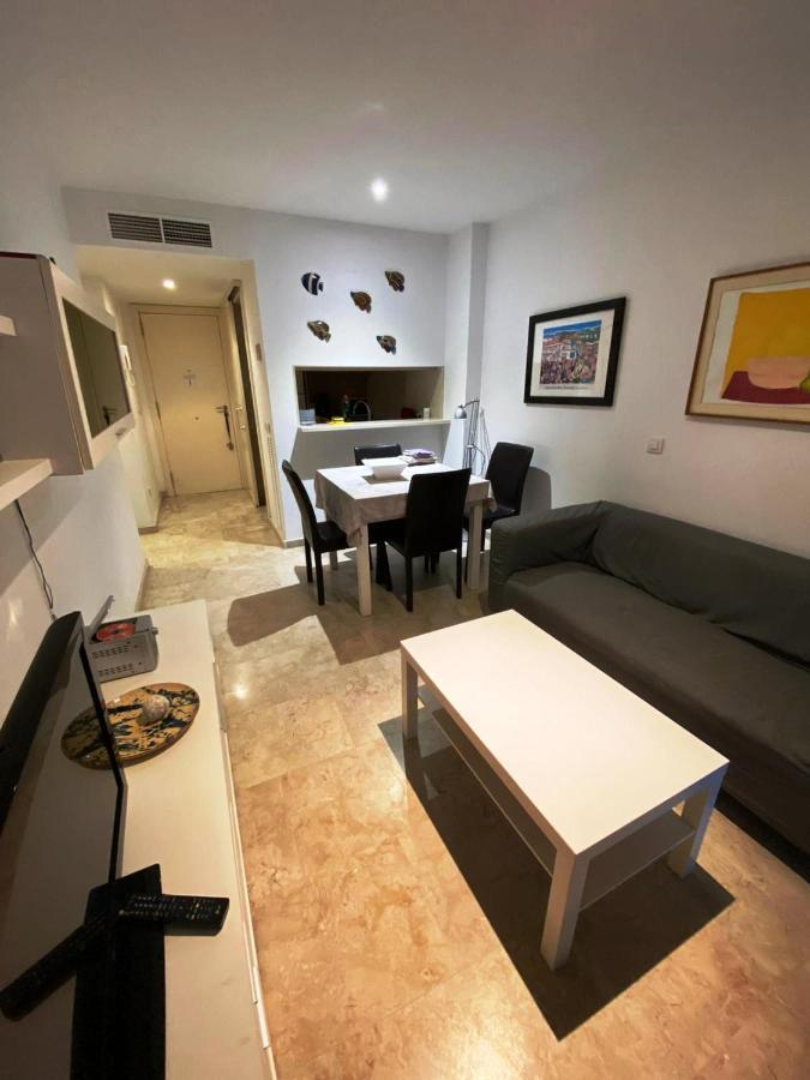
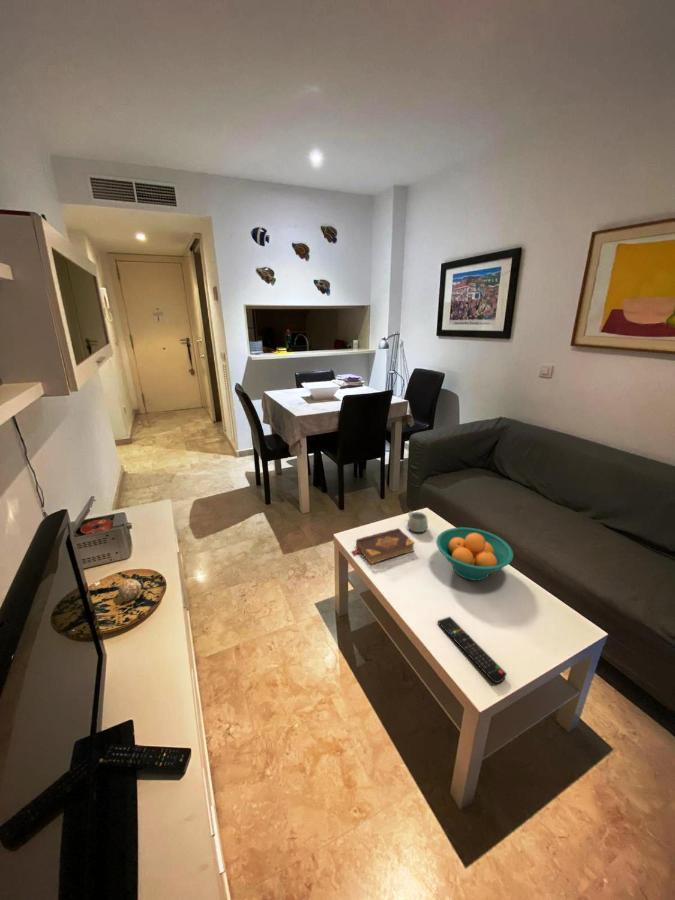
+ remote control (469, 647)
+ mug (415, 520)
+ fruit bowl (472, 552)
+ book (381, 545)
